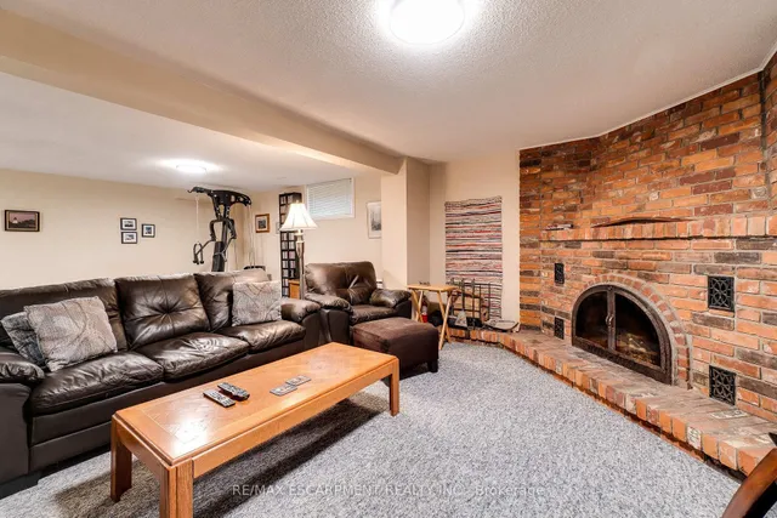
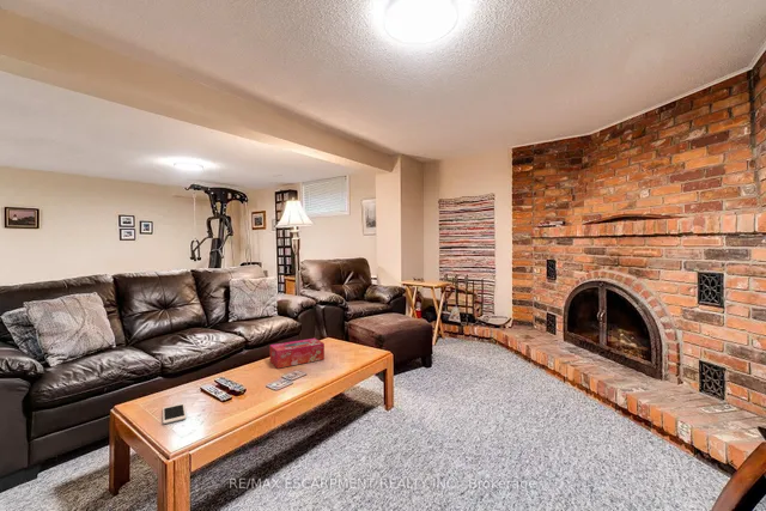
+ tissue box (297, 352)
+ cell phone (174, 413)
